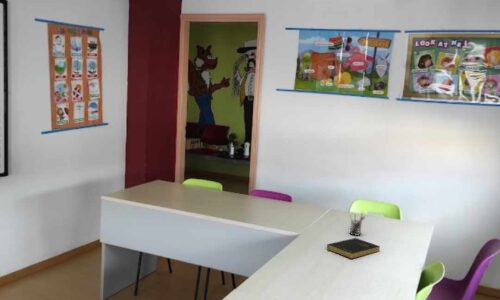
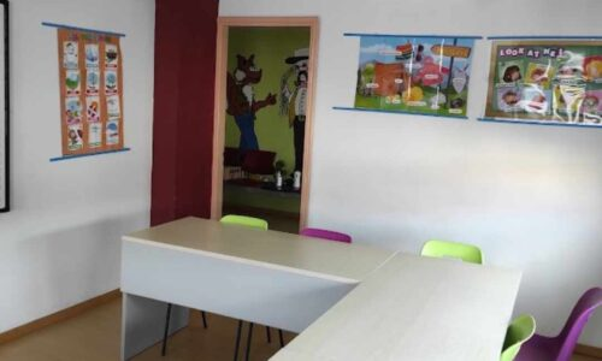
- book (352, 247)
- pen holder (356, 223)
